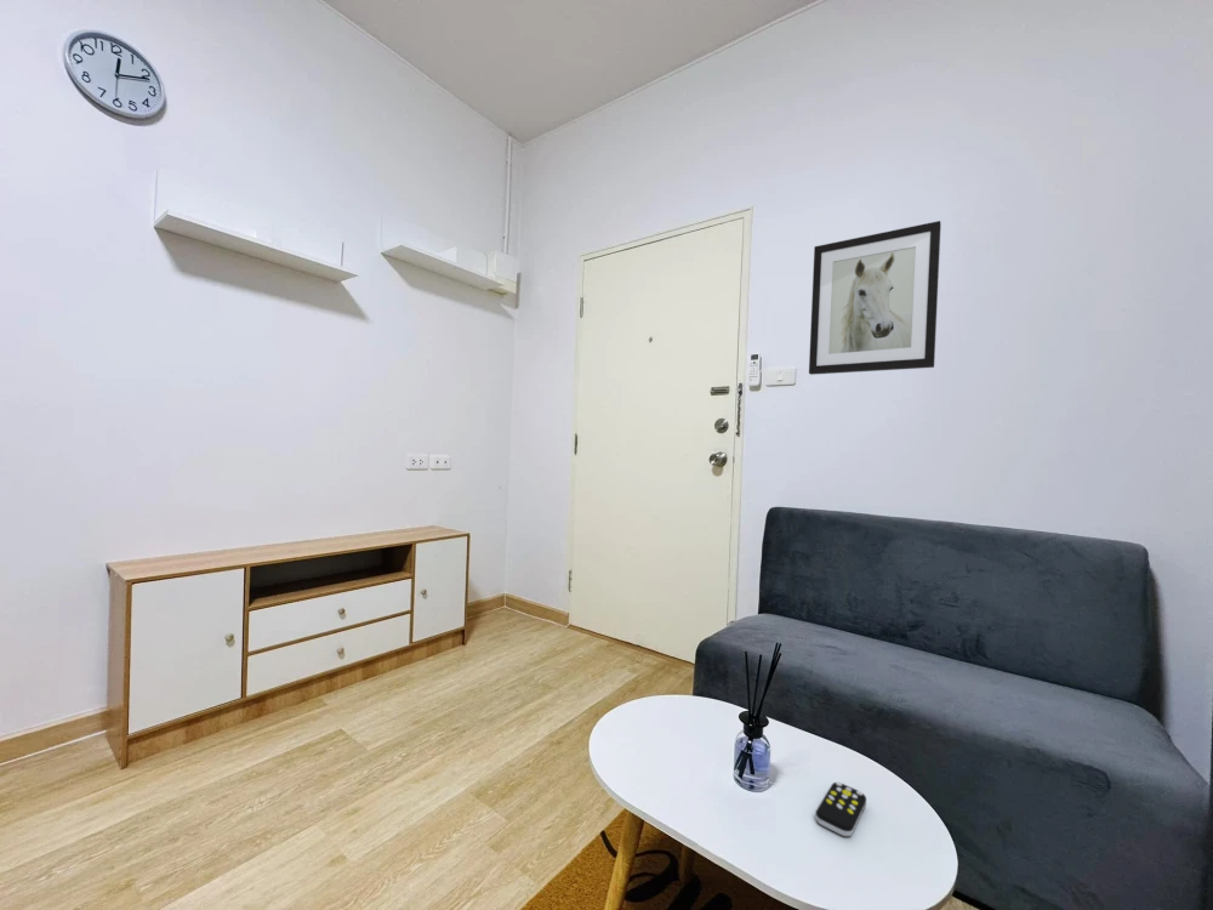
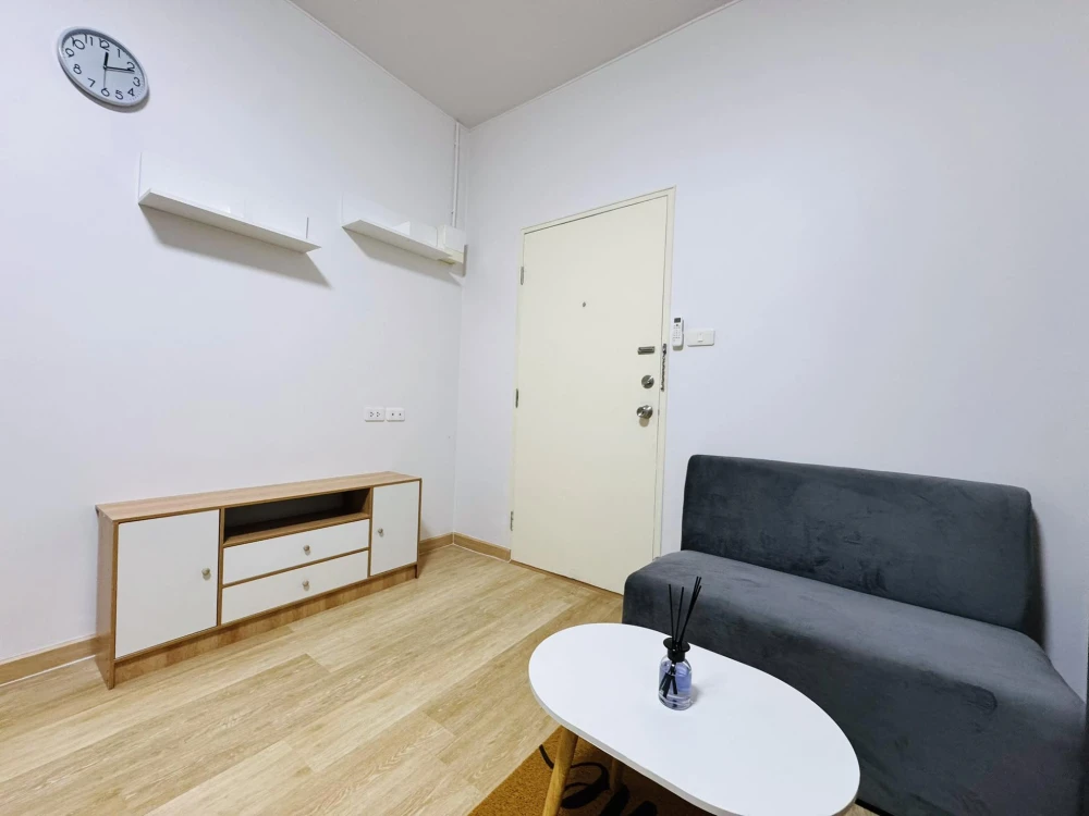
- wall art (870, 303)
- remote control (841, 807)
